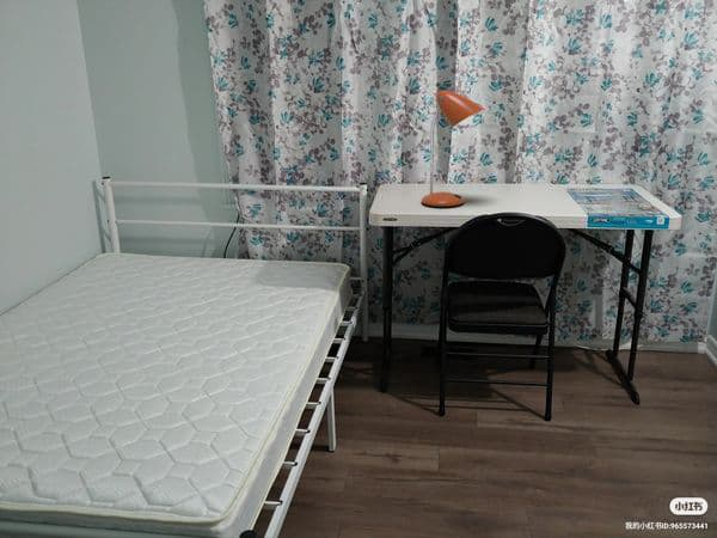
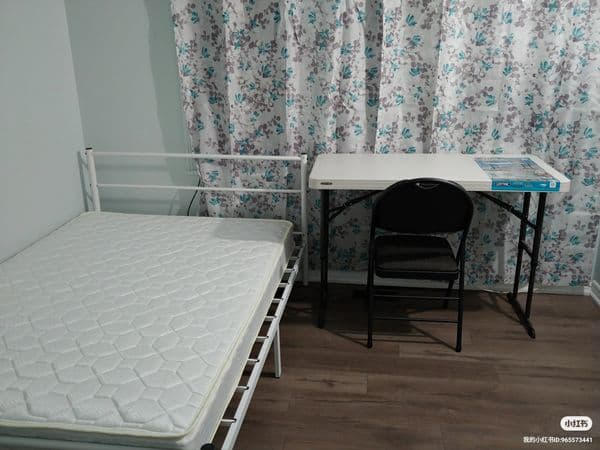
- desk lamp (433, 147)
